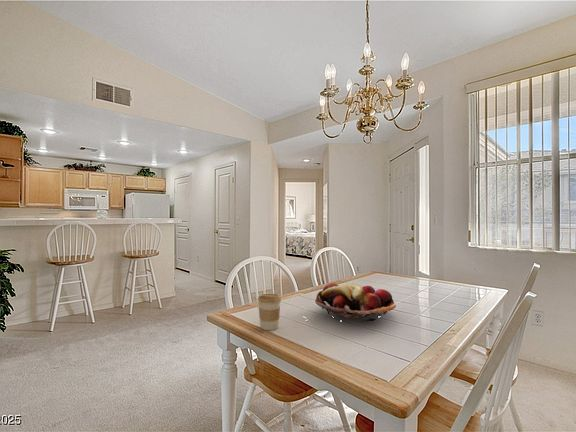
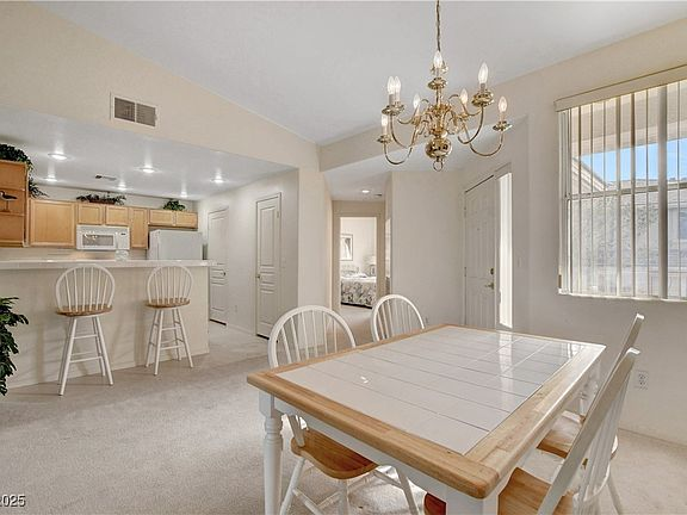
- fruit basket (354, 299)
- coffee cup (269, 310)
